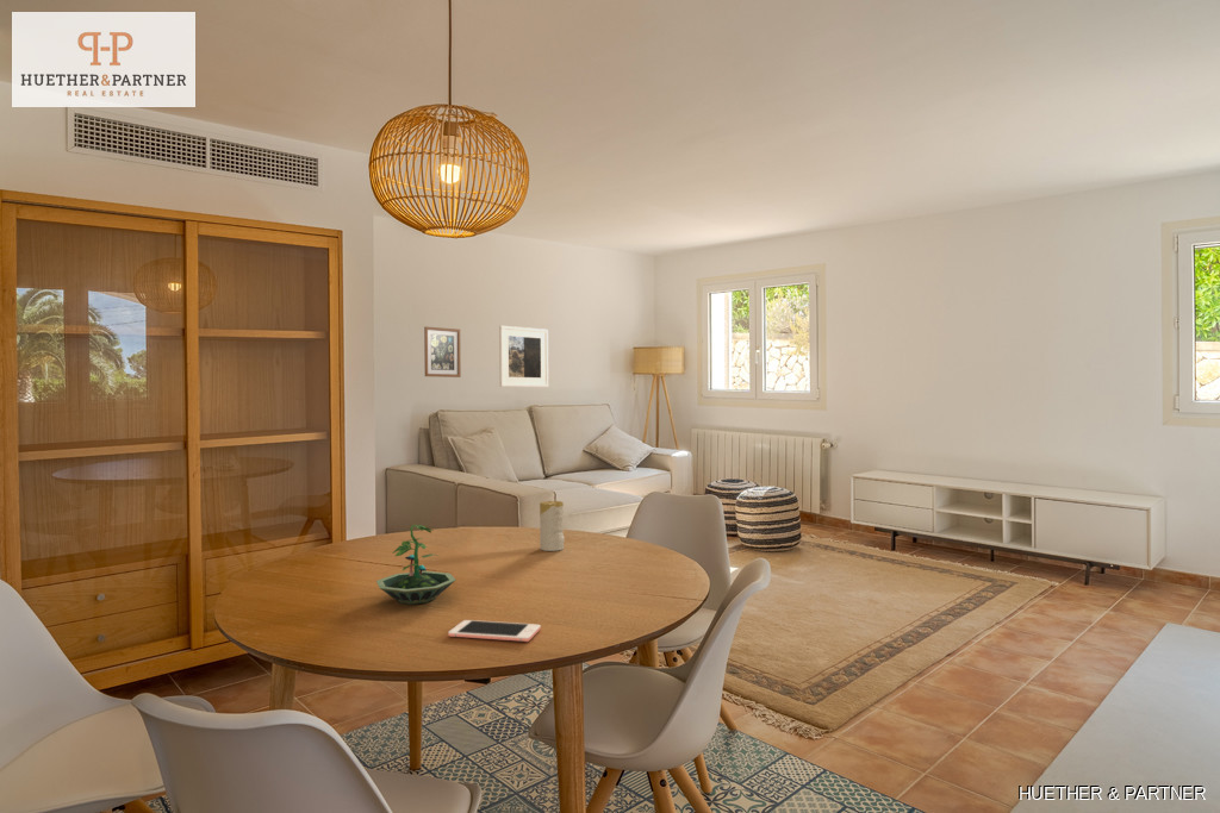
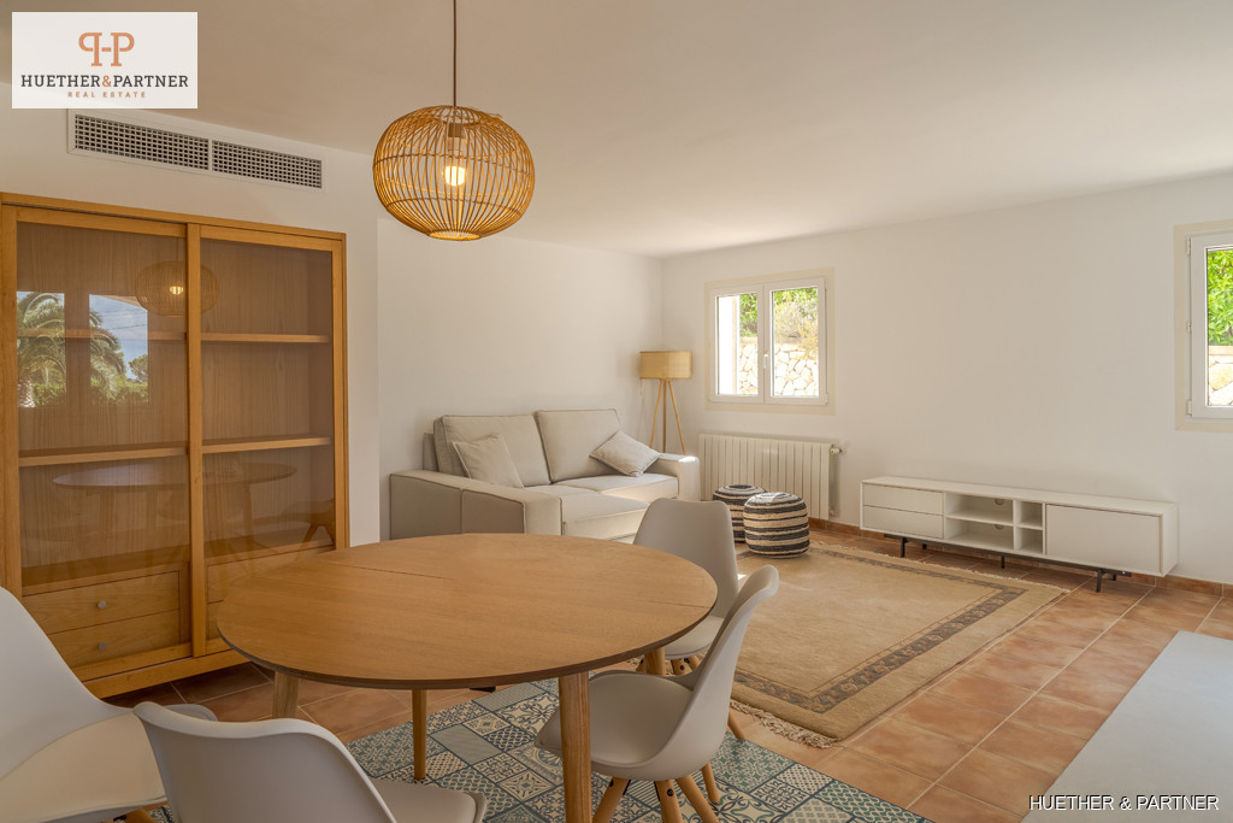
- terrarium (415, 538)
- wall art (442, 352)
- cell phone (494, 630)
- candle (552, 525)
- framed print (524, 357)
